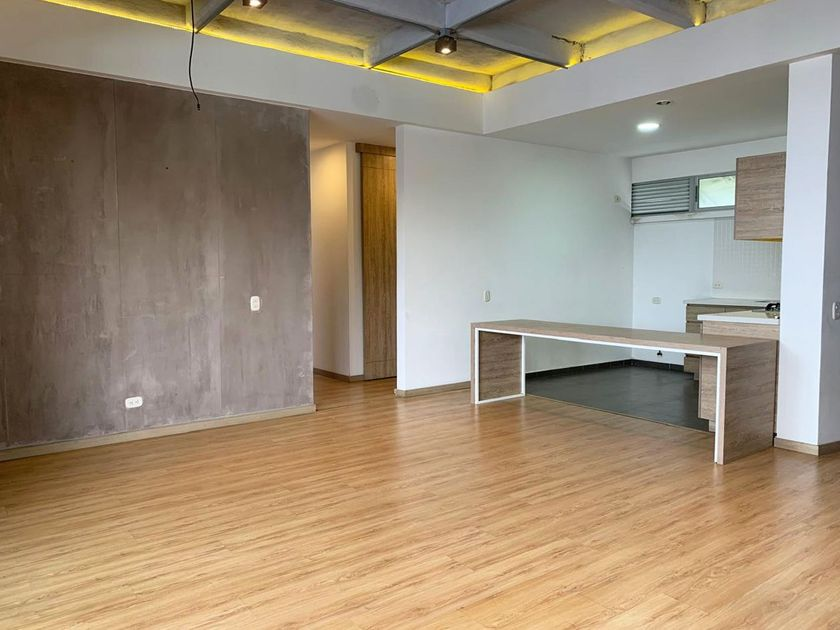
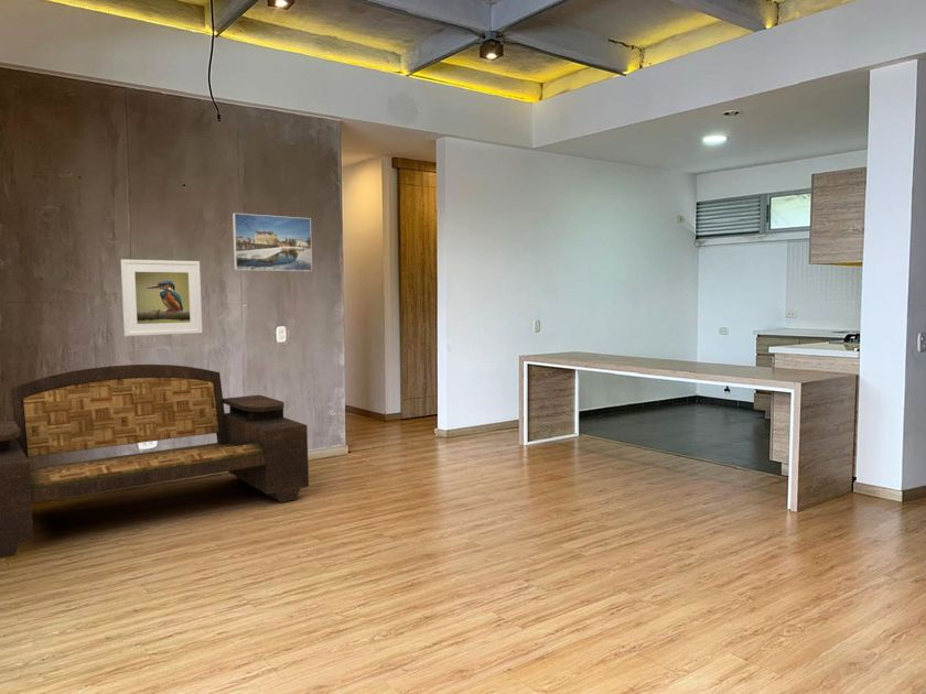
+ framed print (162, 297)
+ sofa (139, 438)
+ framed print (273, 242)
